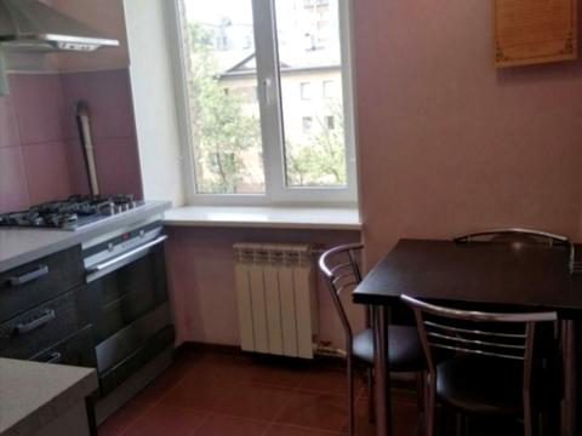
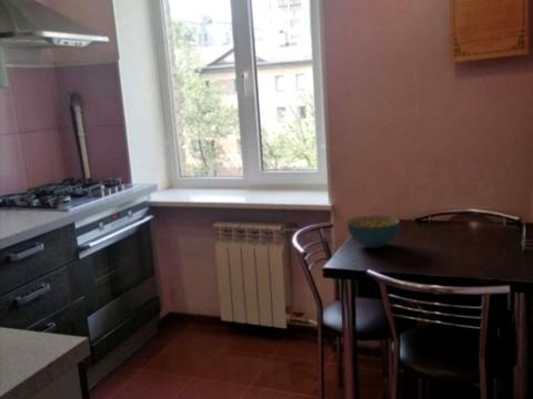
+ cereal bowl (373, 233)
